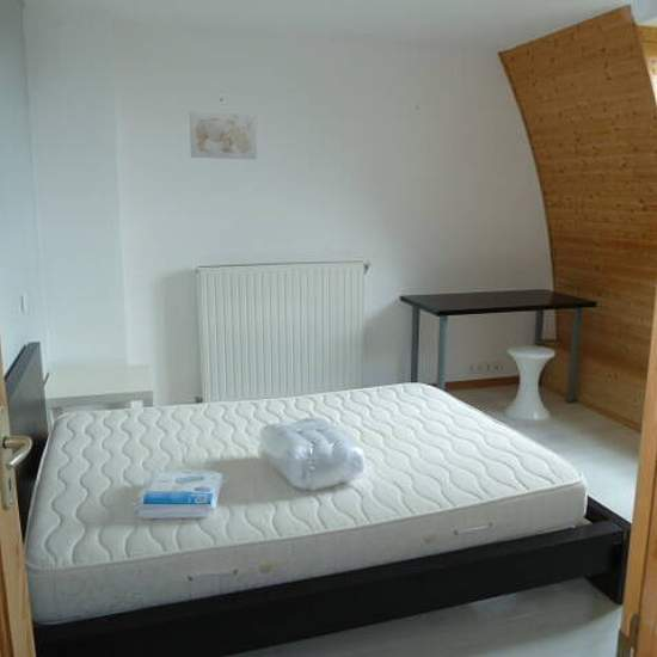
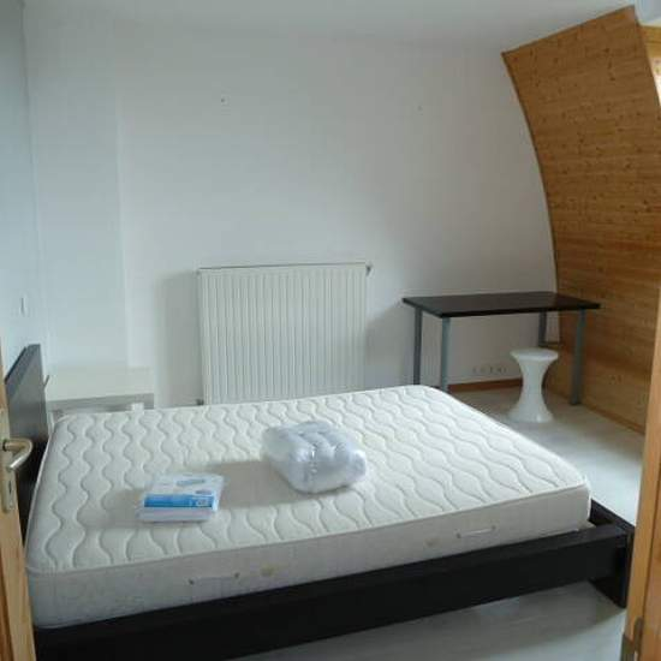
- wall art (223, 135)
